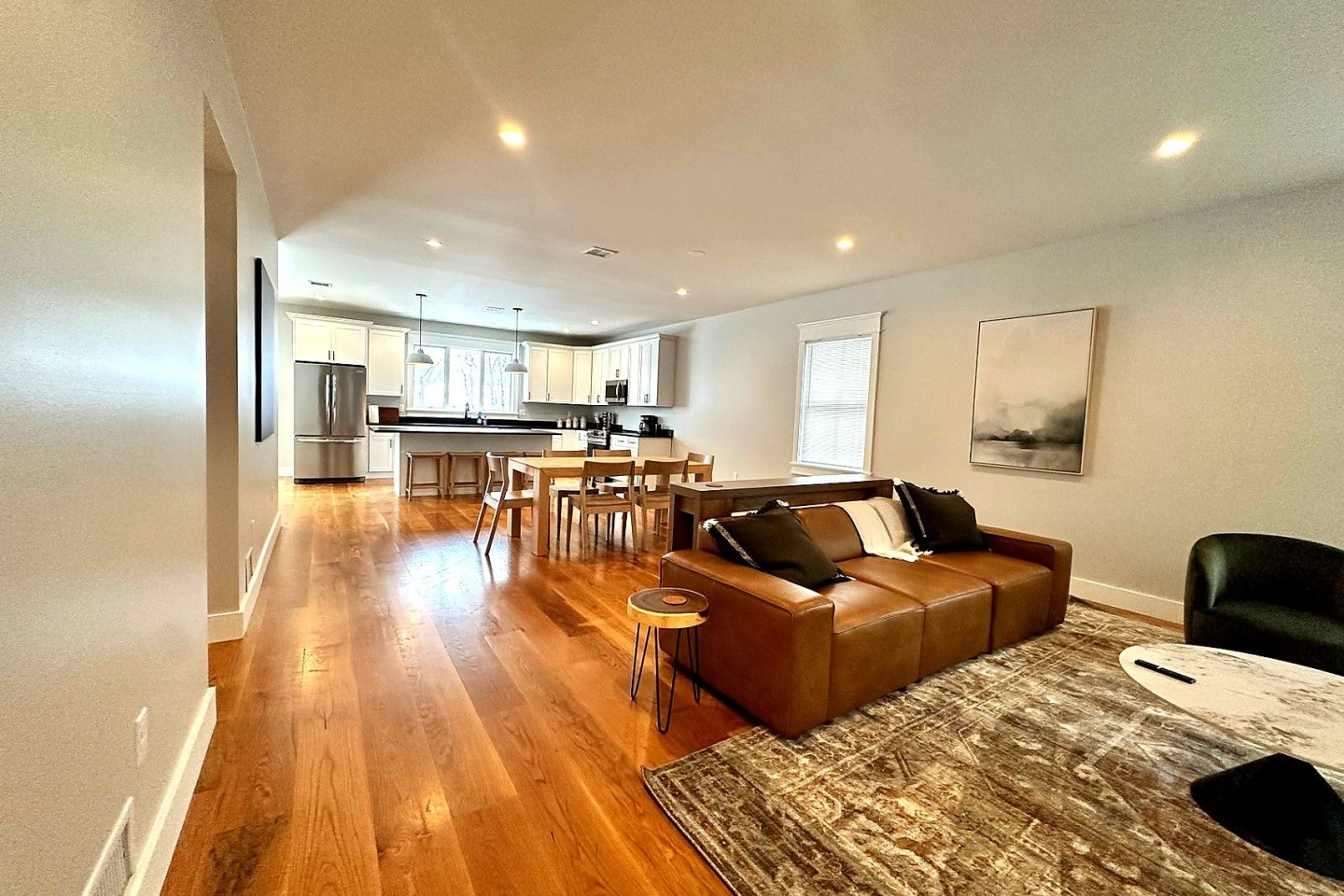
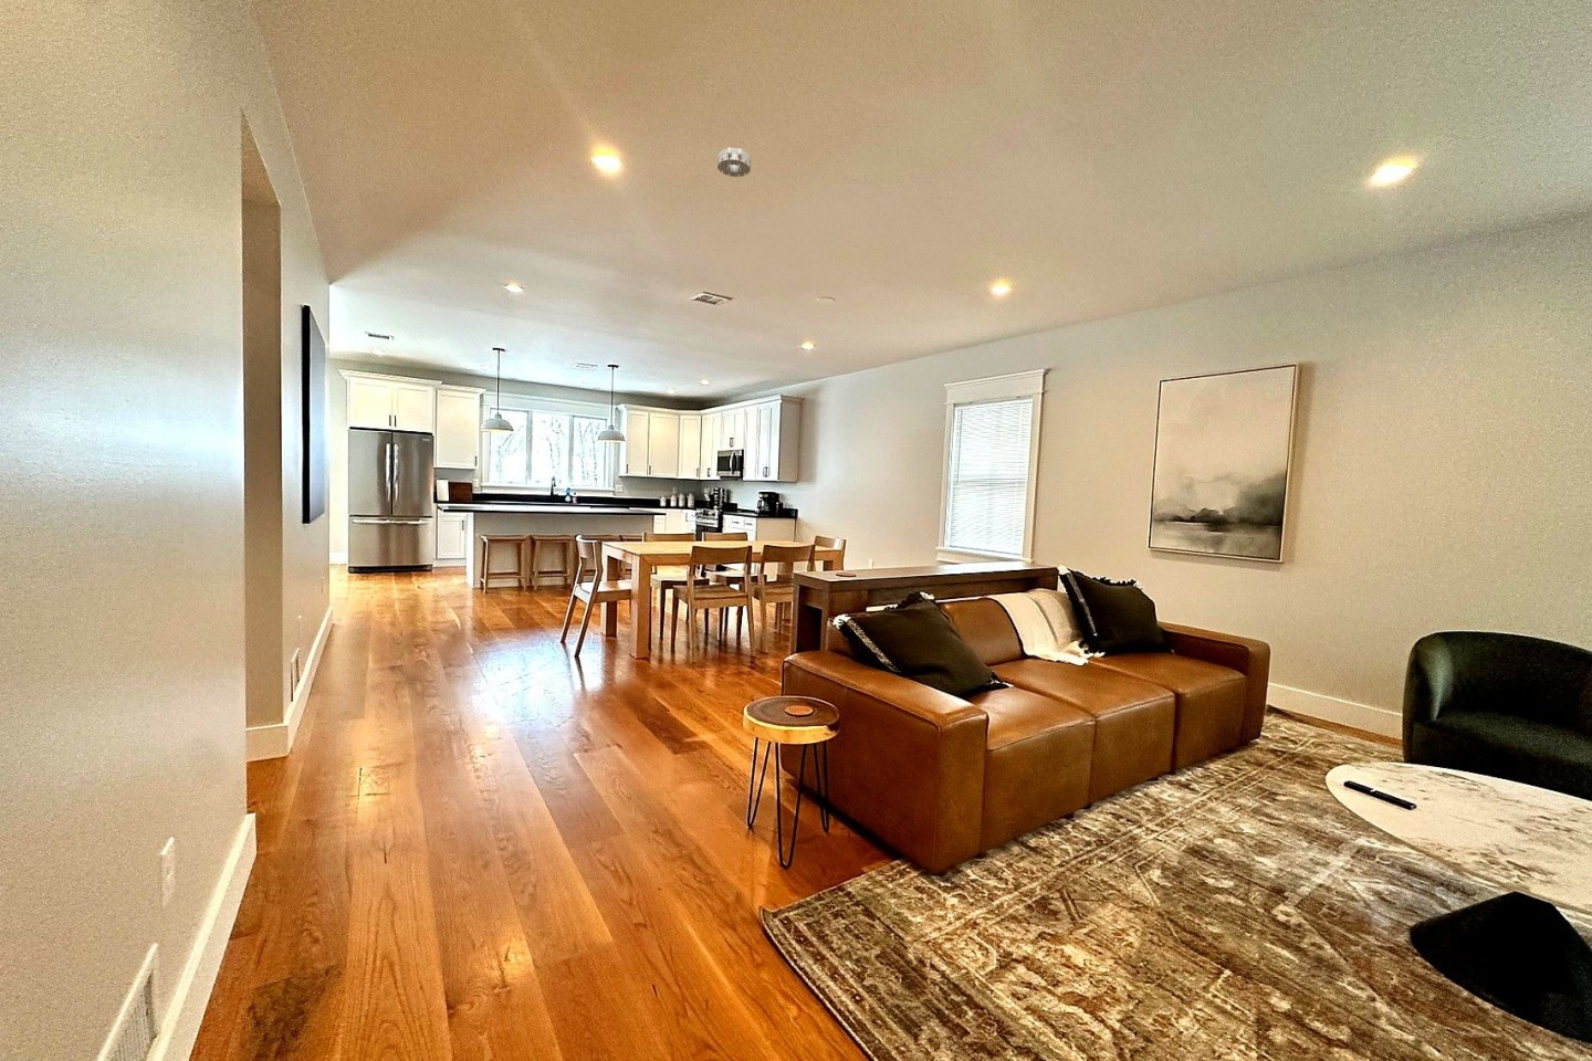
+ smoke detector (734, 161)
